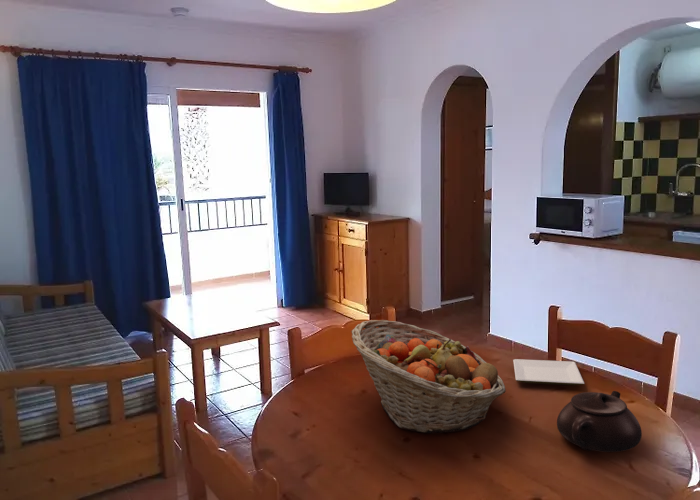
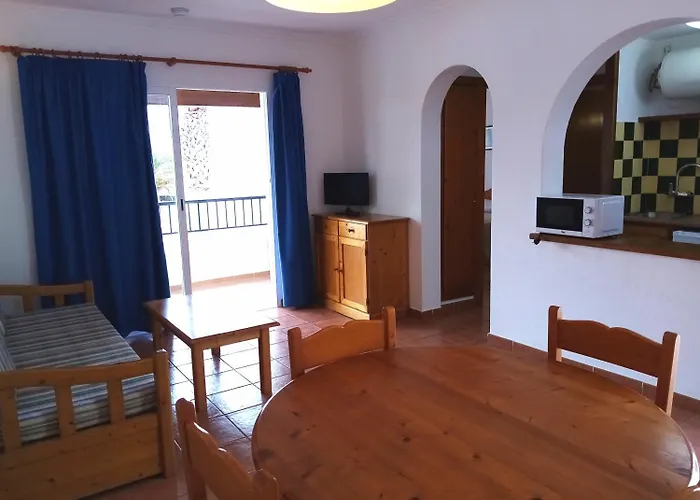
- fruit basket (425, 368)
- plate (546, 373)
- teapot (596, 416)
